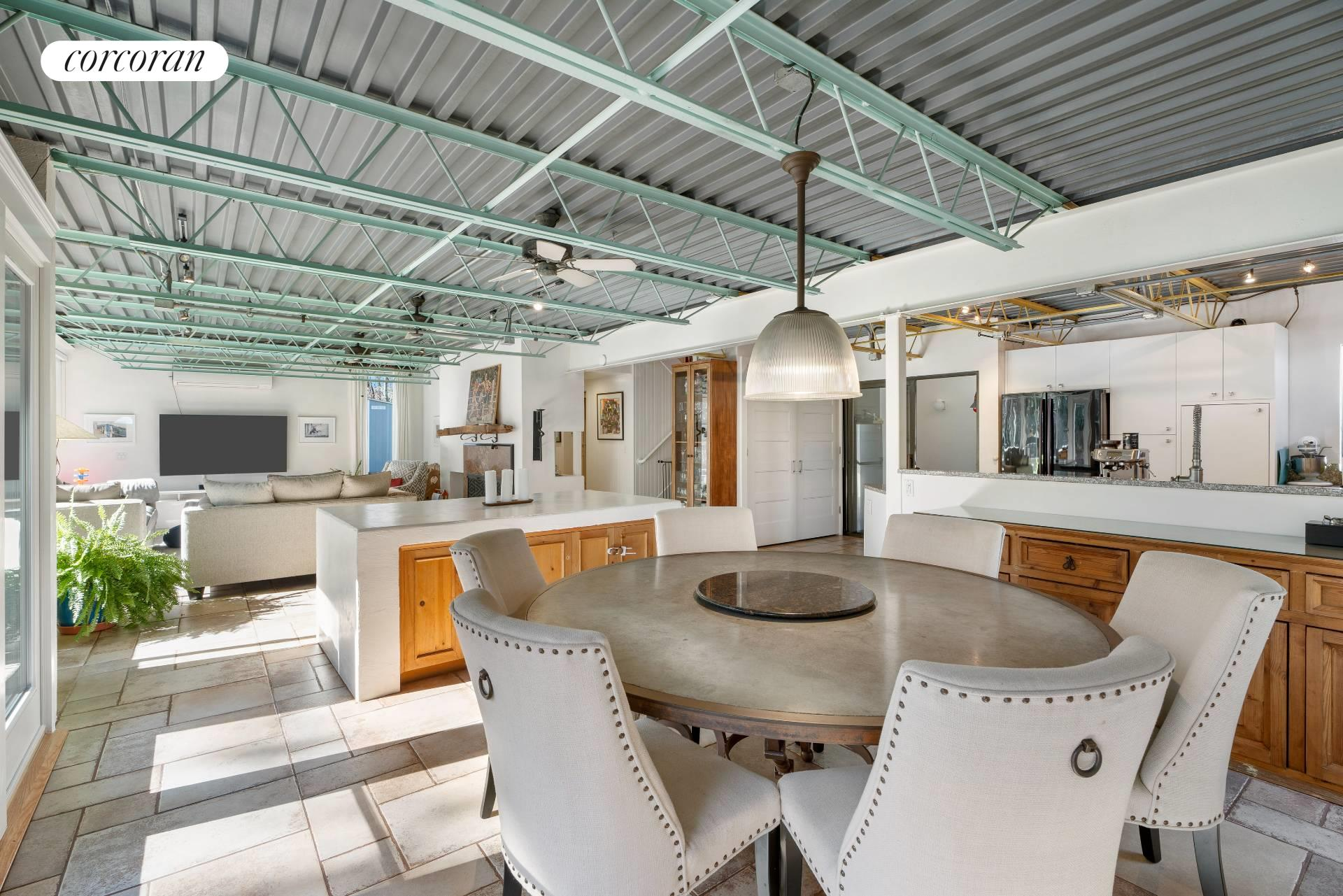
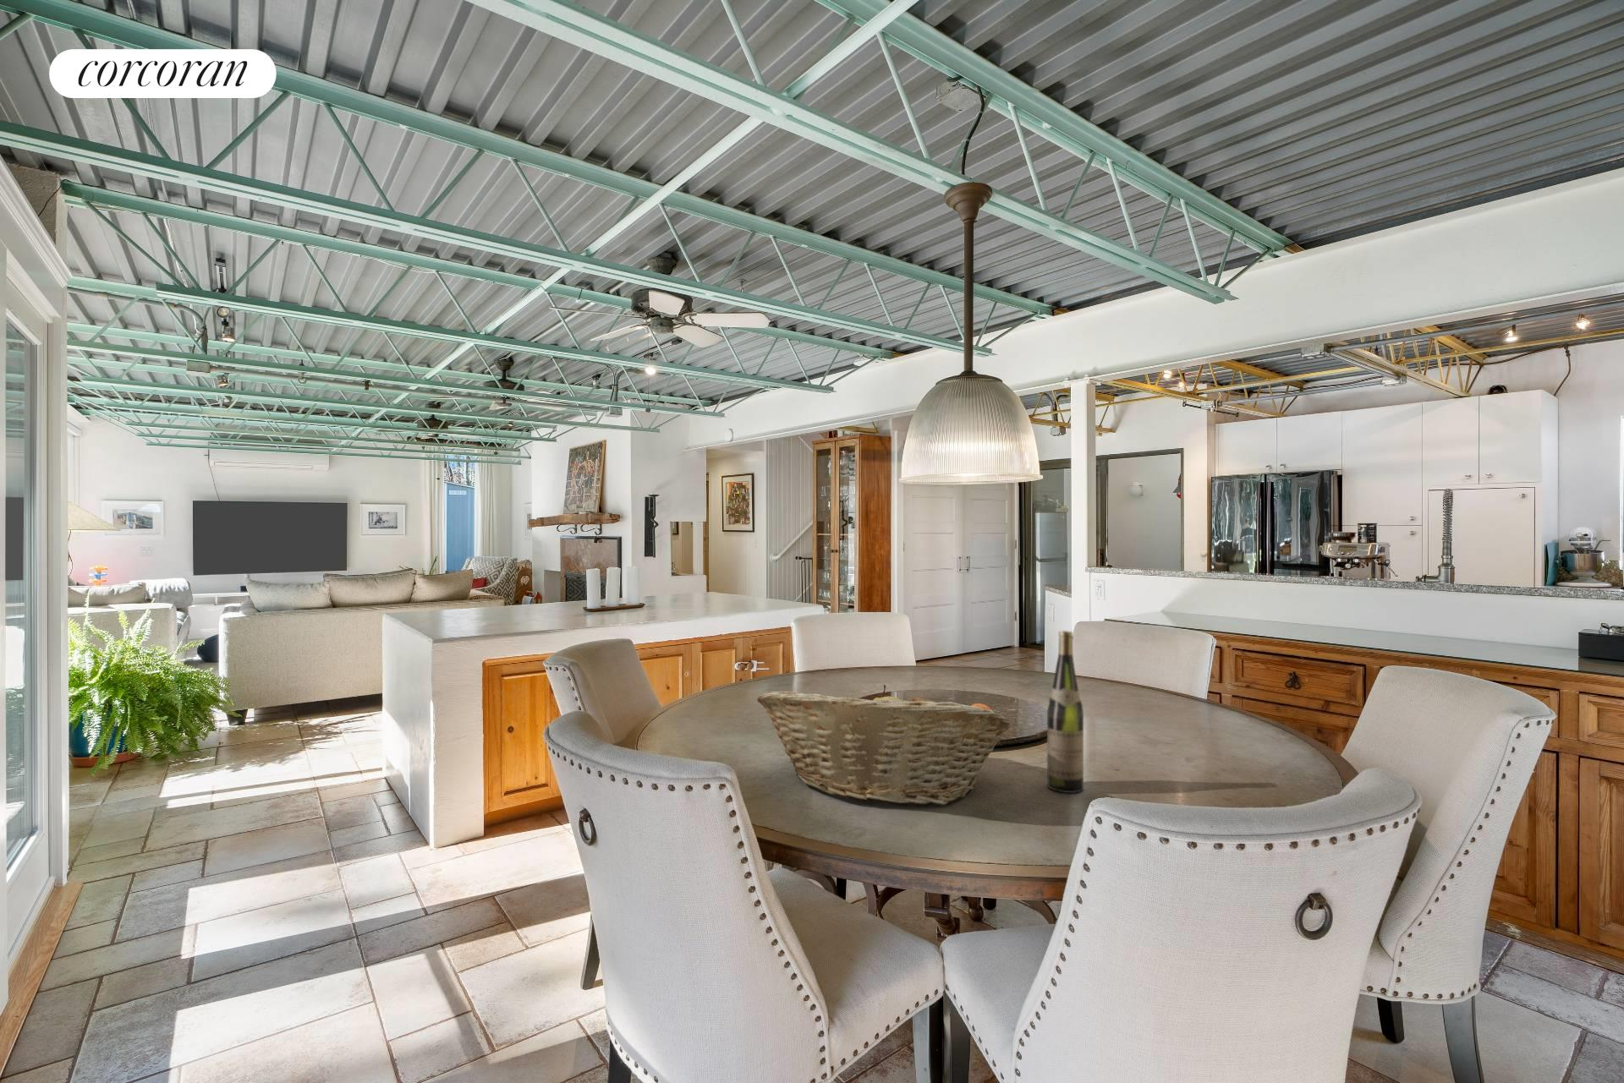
+ fruit basket (879, 730)
+ wine bottle (1065, 710)
